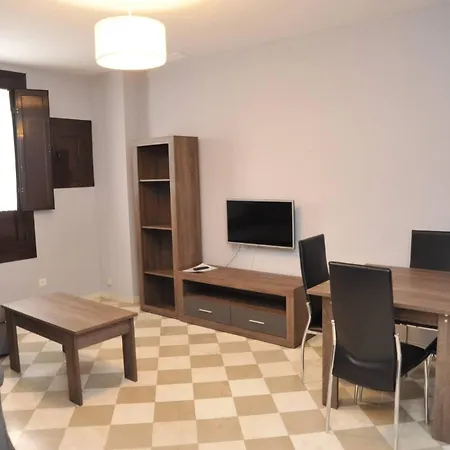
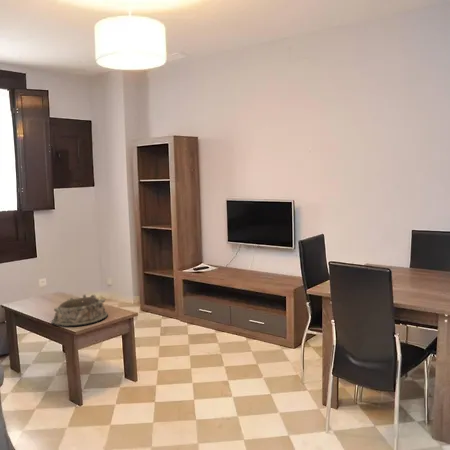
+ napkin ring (80, 309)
